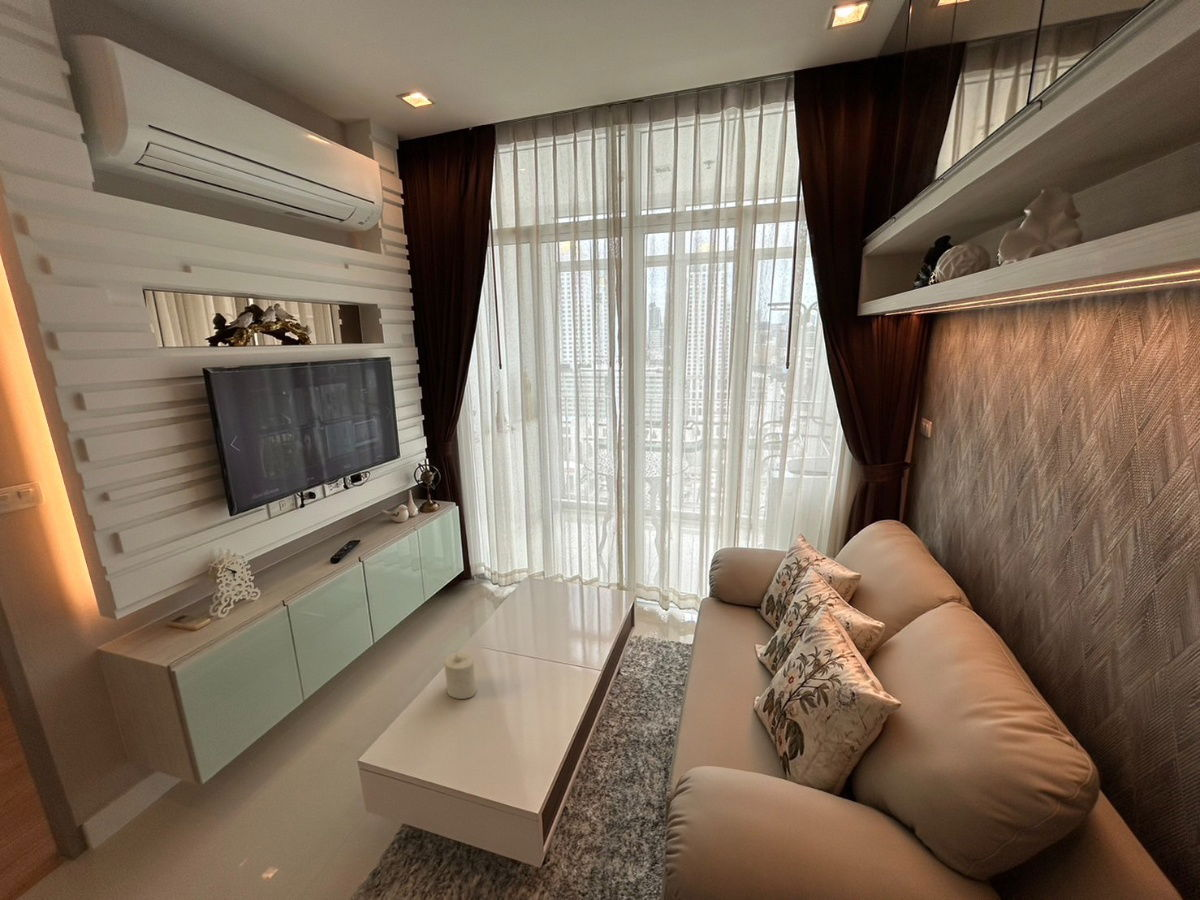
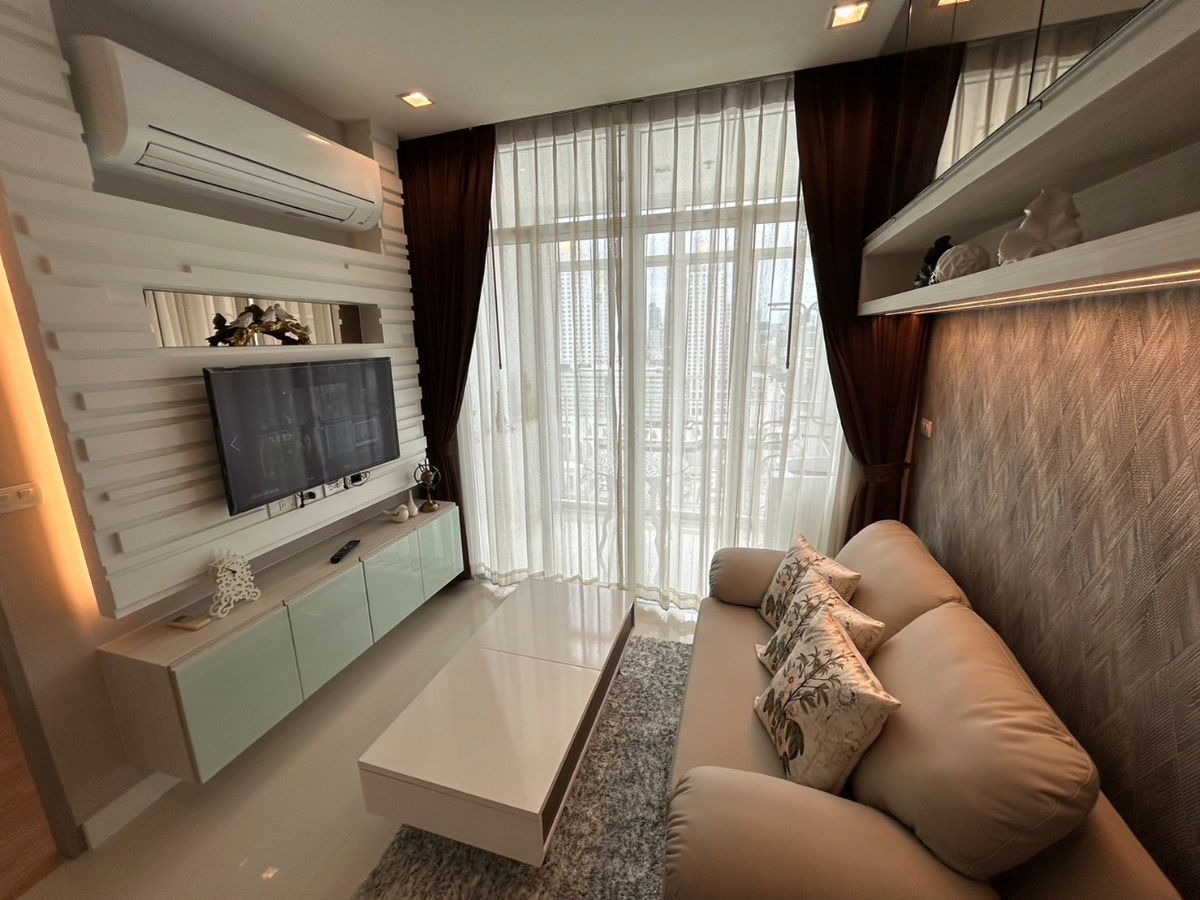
- candle (460, 672)
